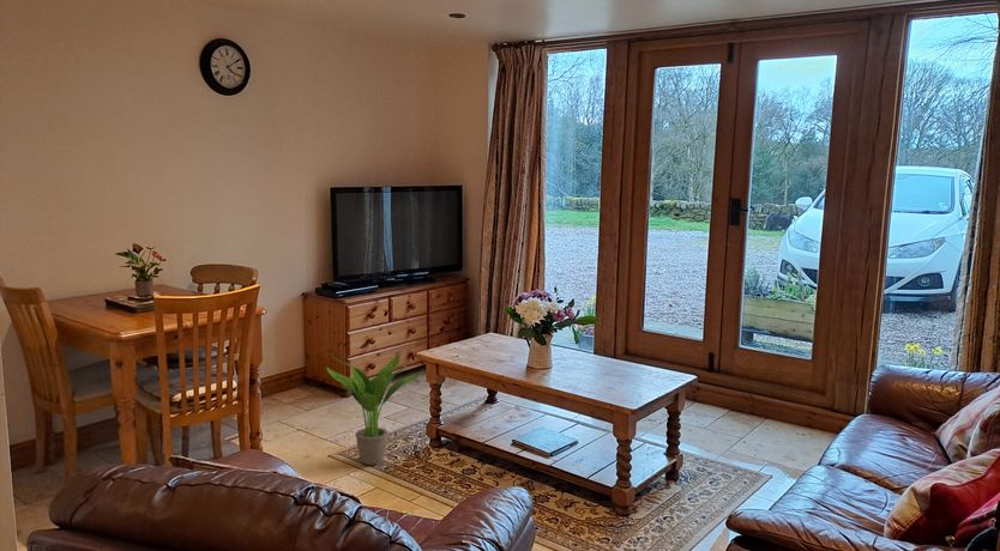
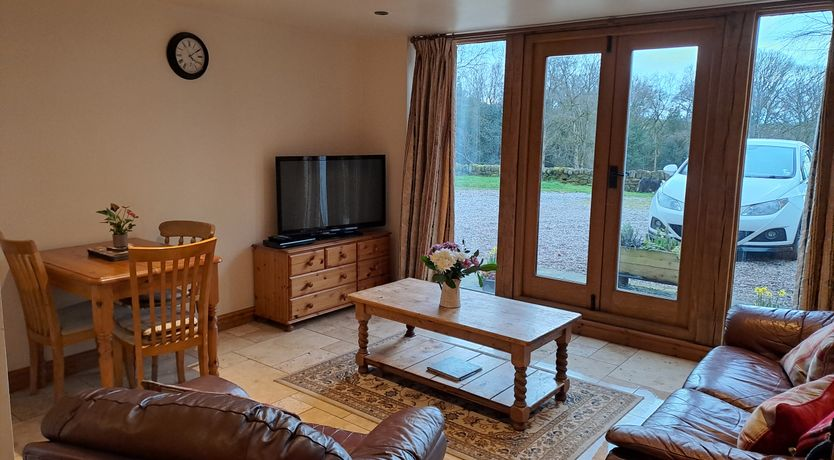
- potted plant (374, 406)
